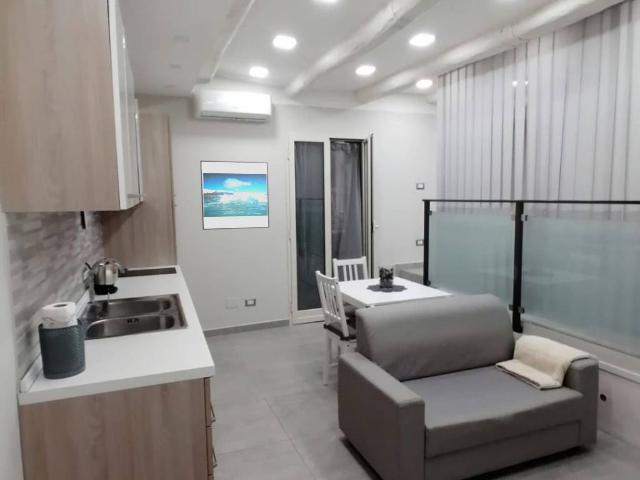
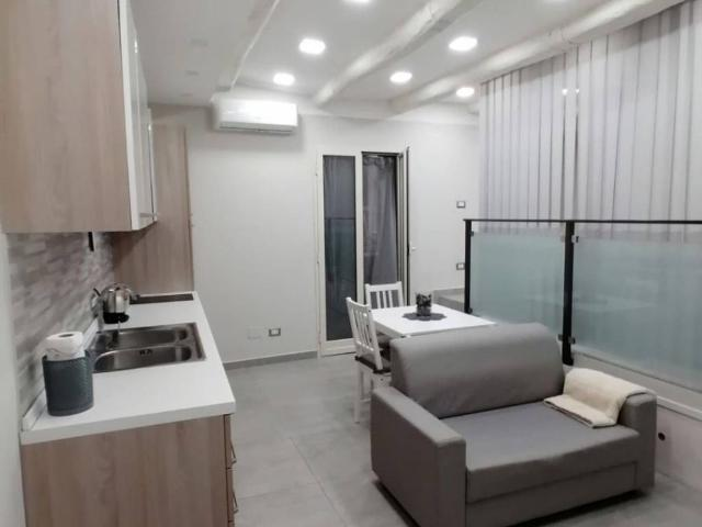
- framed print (235, 195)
